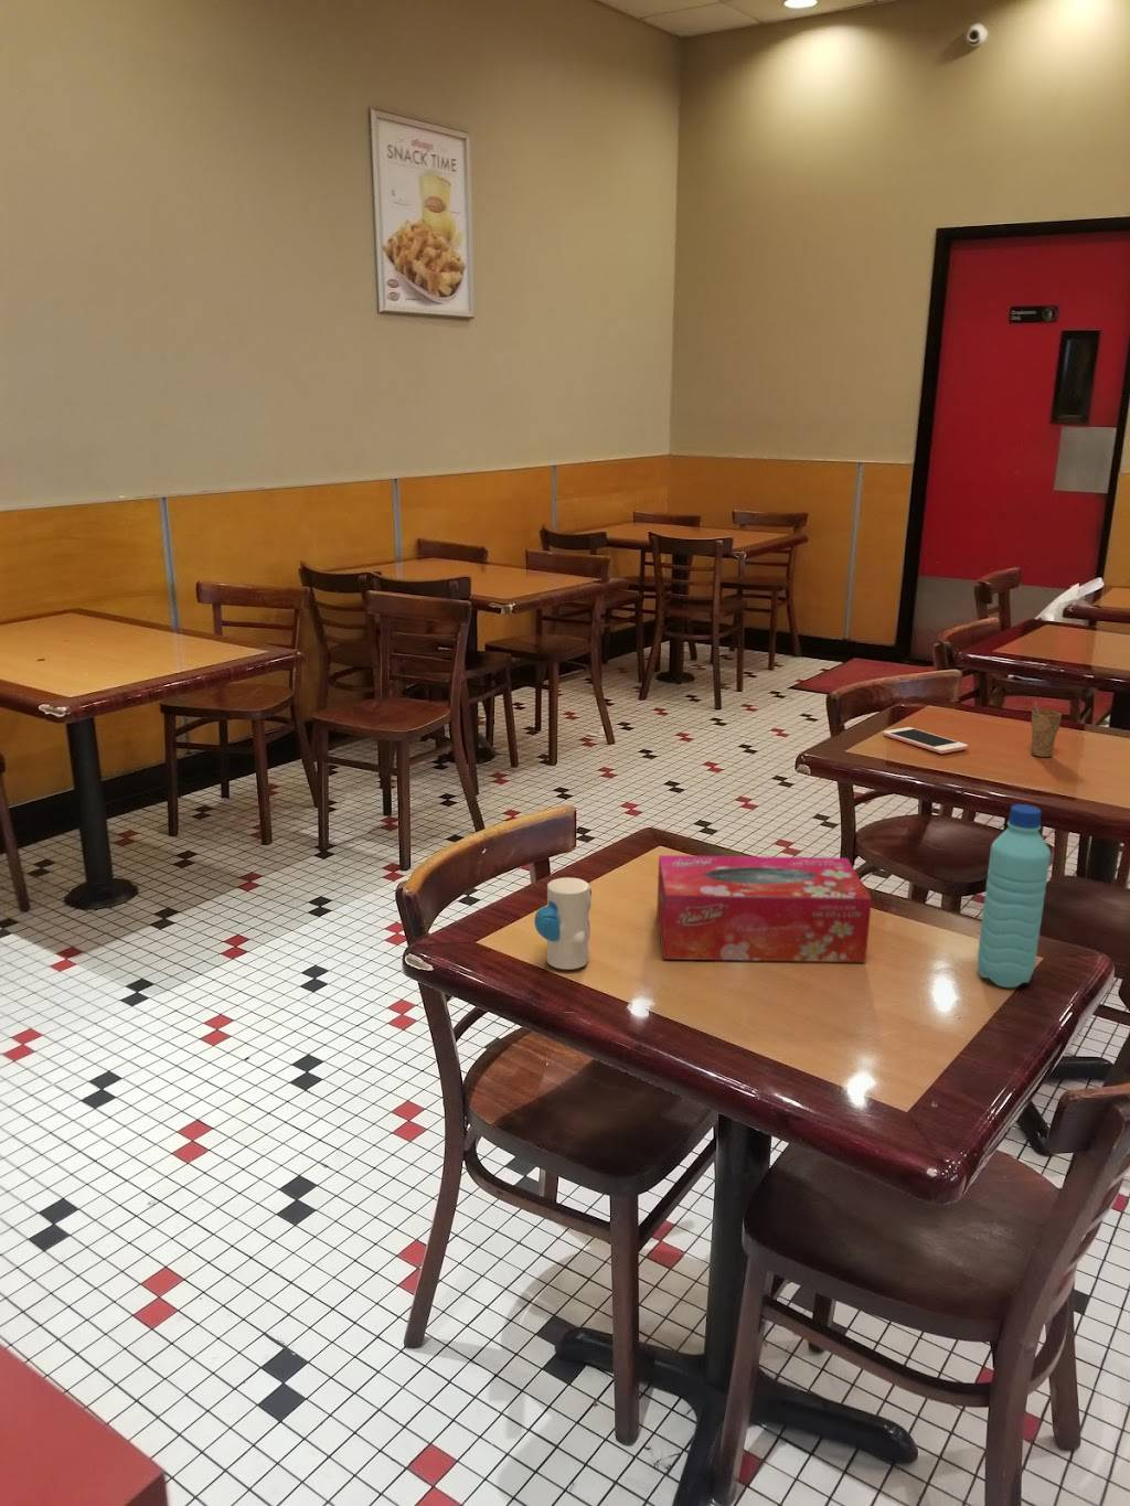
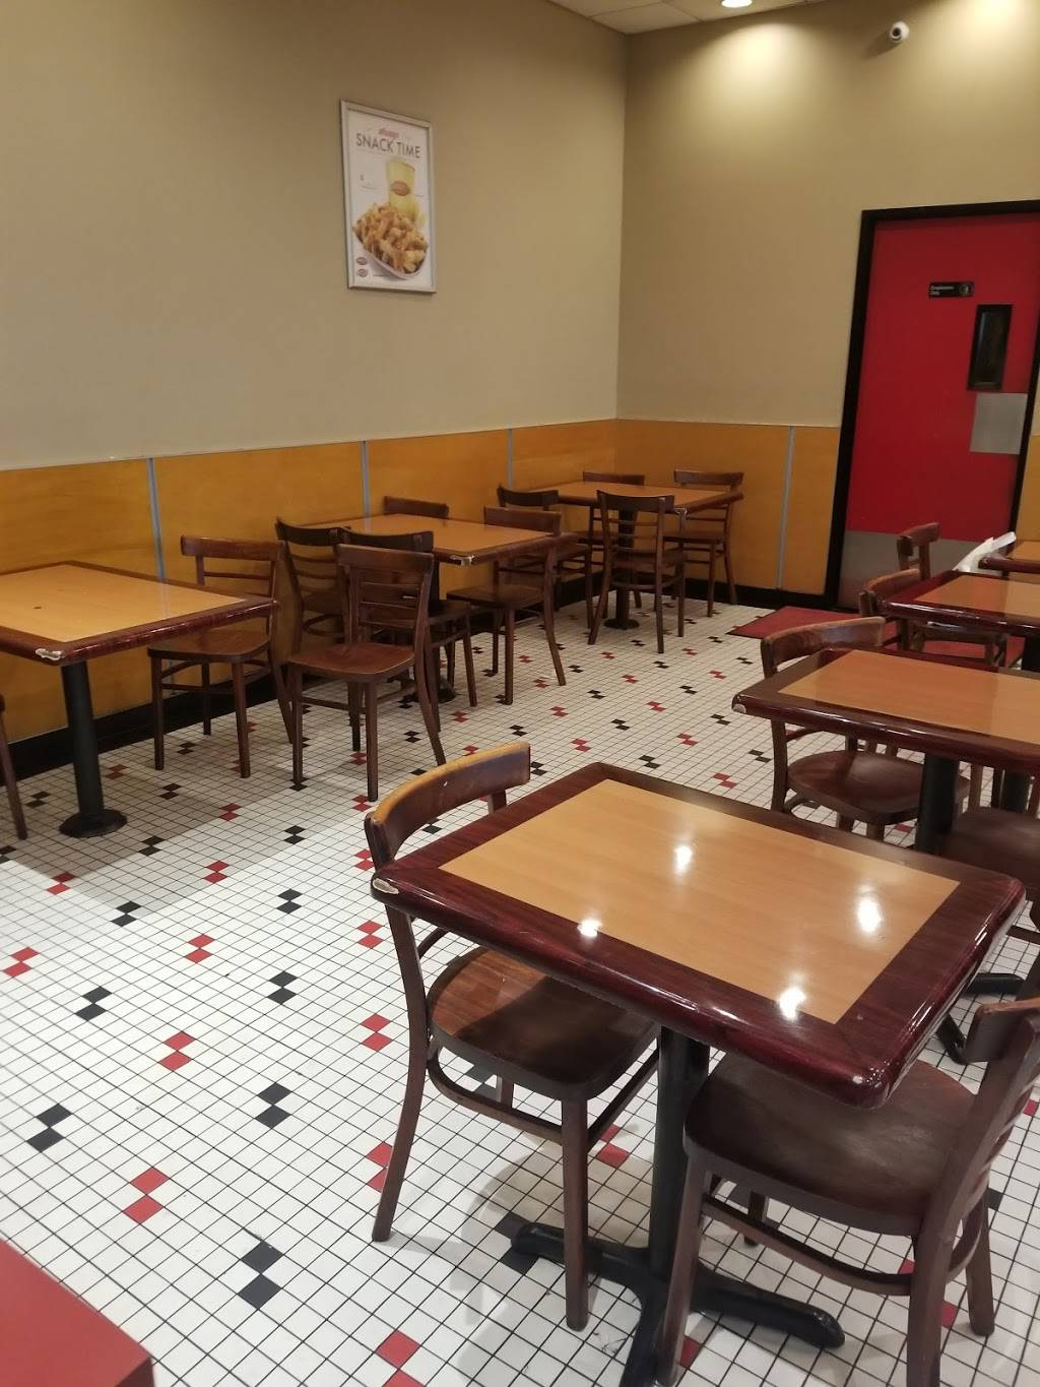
- toy (559, 924)
- tissue box (758, 905)
- cup (1043, 729)
- water bottle (1014, 895)
- cell phone (923, 739)
